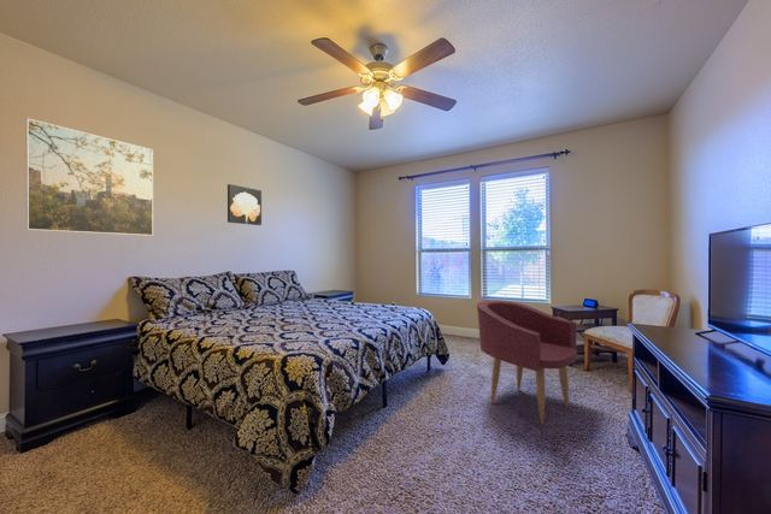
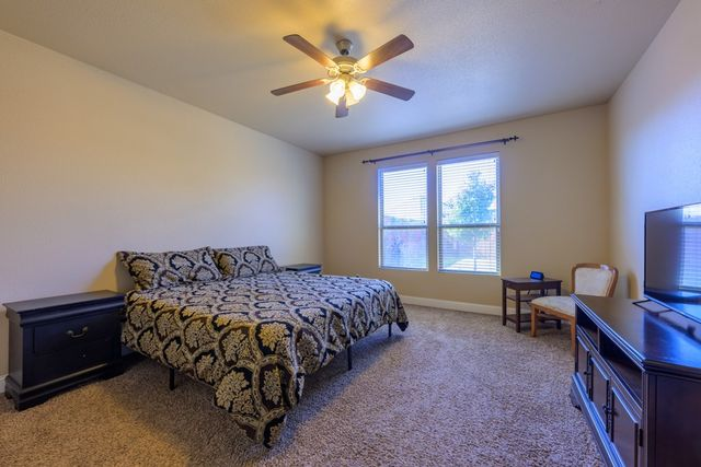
- wall art (245, 205)
- armchair (522, 354)
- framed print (96, 184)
